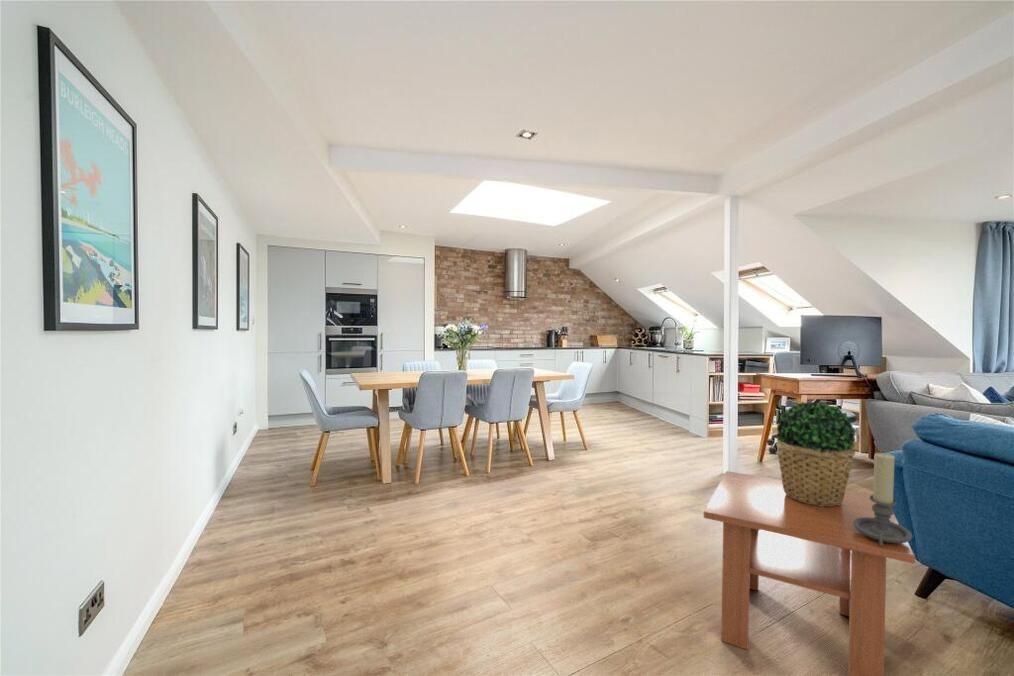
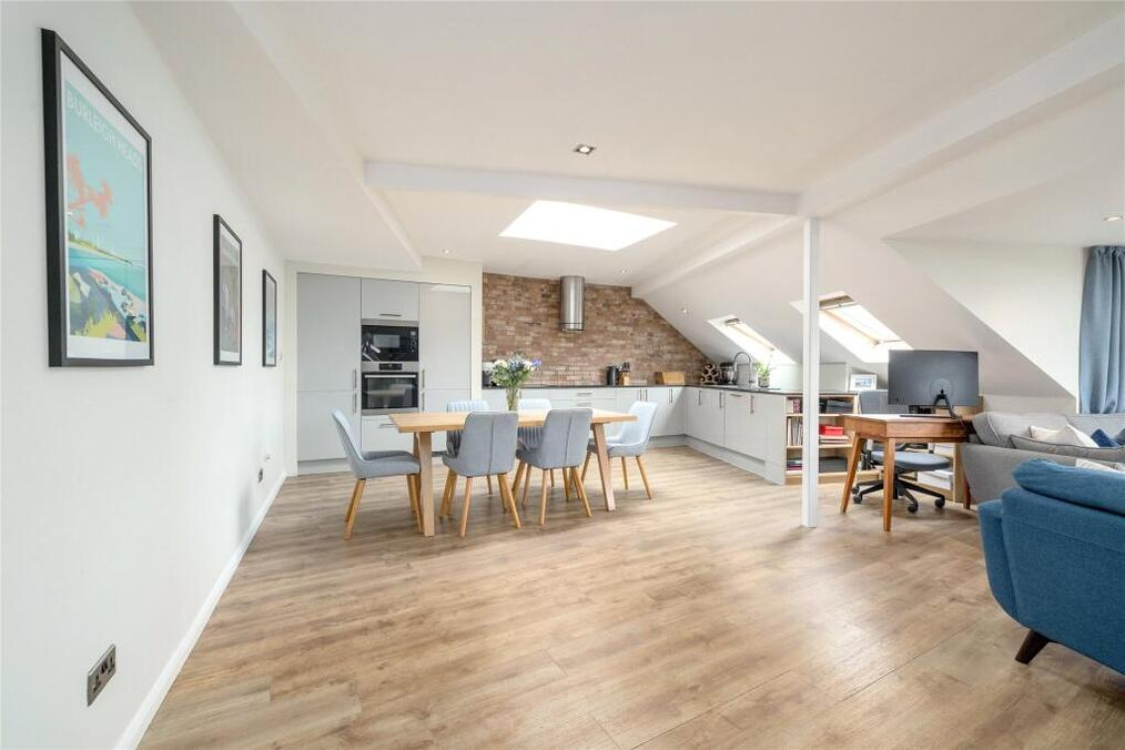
- potted plant (814, 449)
- coffee table (797, 566)
- candle holder (882, 495)
